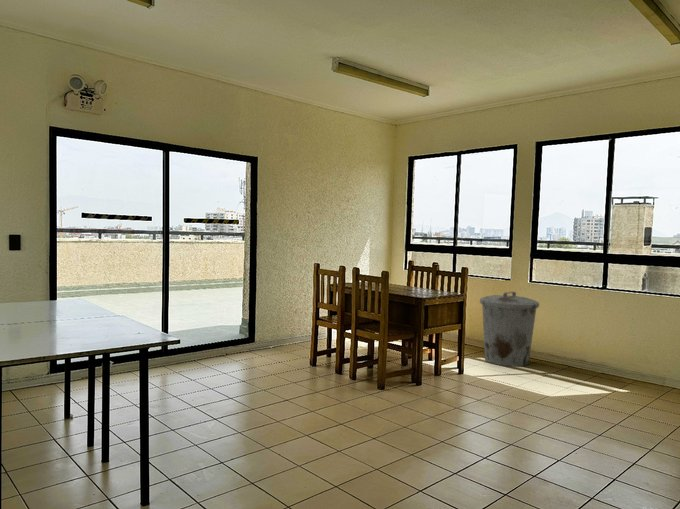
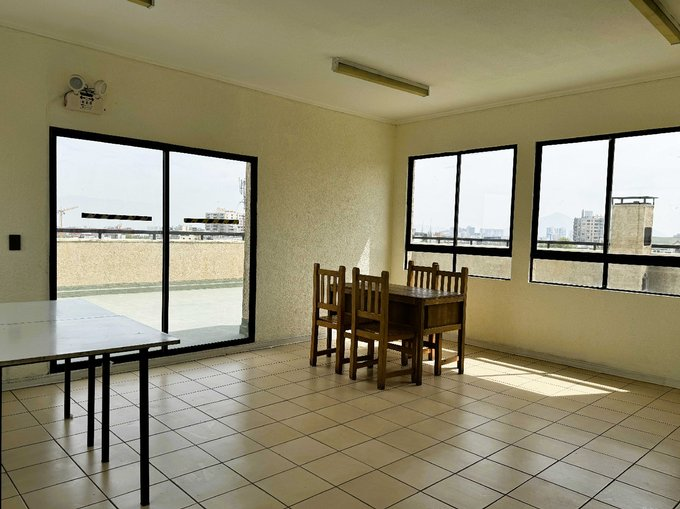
- trash can (508, 326)
